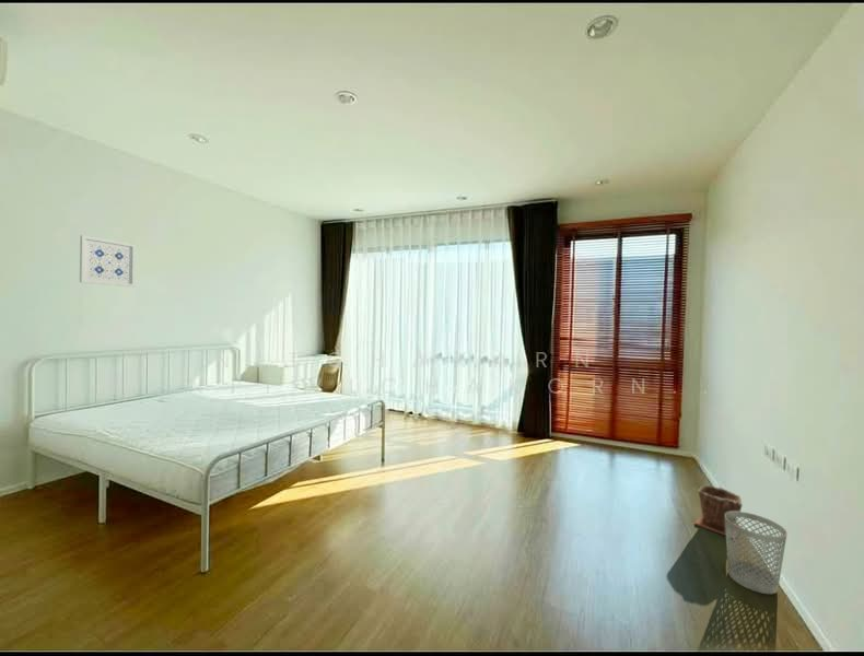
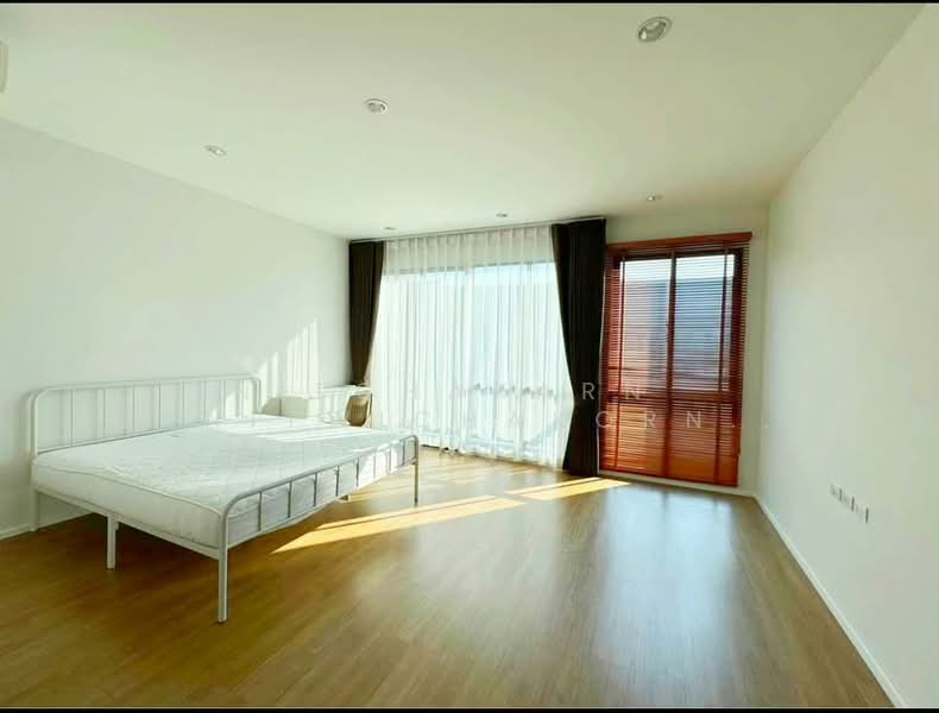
- wastebasket (752, 552)
- wall art (108, 262)
- plant pot (719, 508)
